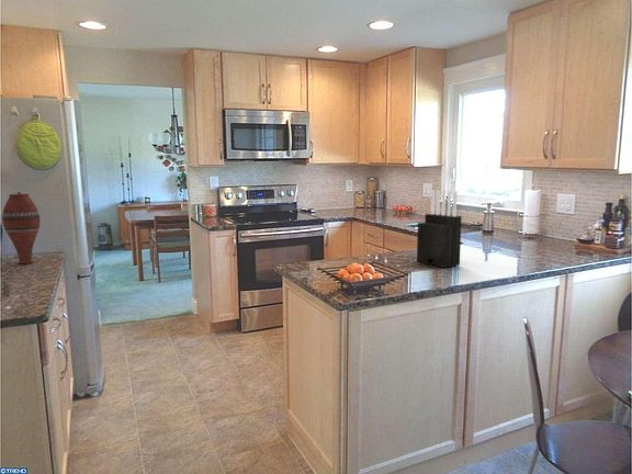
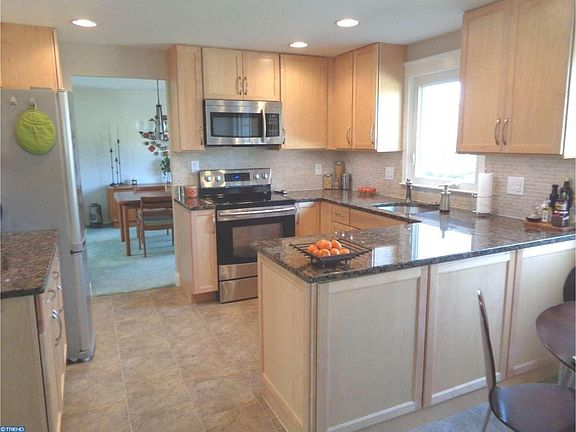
- knife block (437, 227)
- vase (22, 227)
